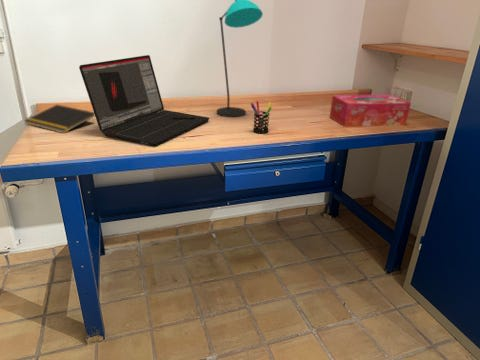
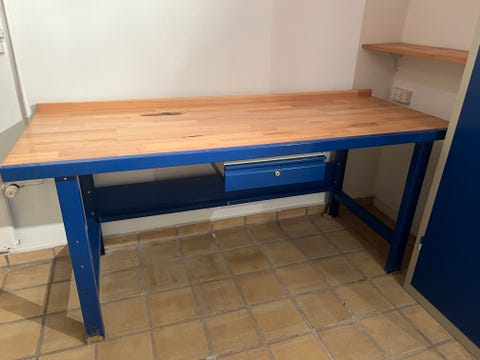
- notepad (60, 118)
- desk lamp (225, 57)
- tissue box (368, 110)
- pen holder (262, 115)
- laptop (151, 96)
